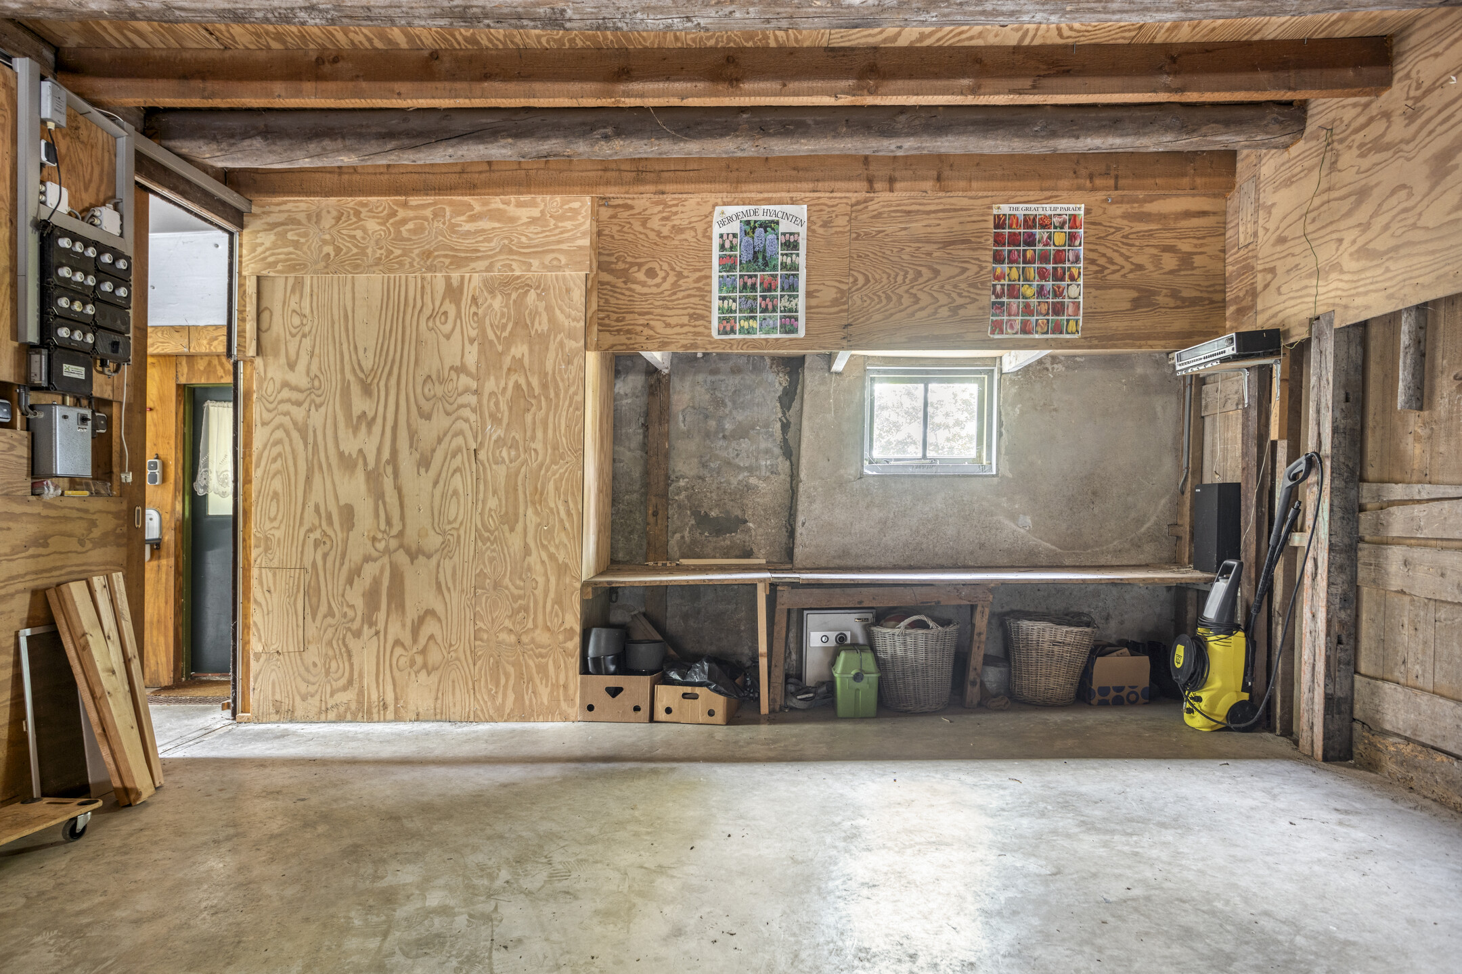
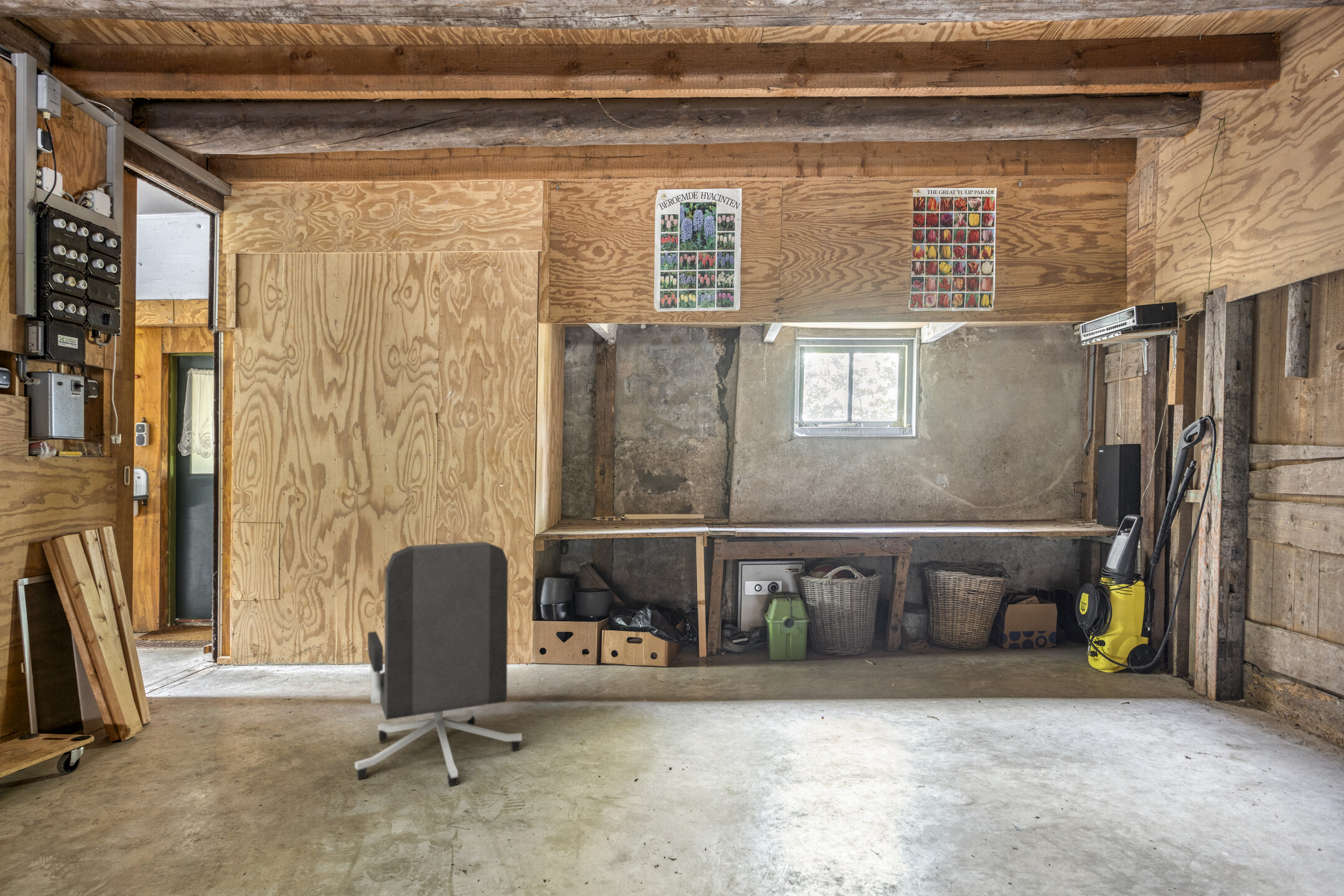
+ office chair (440, 648)
